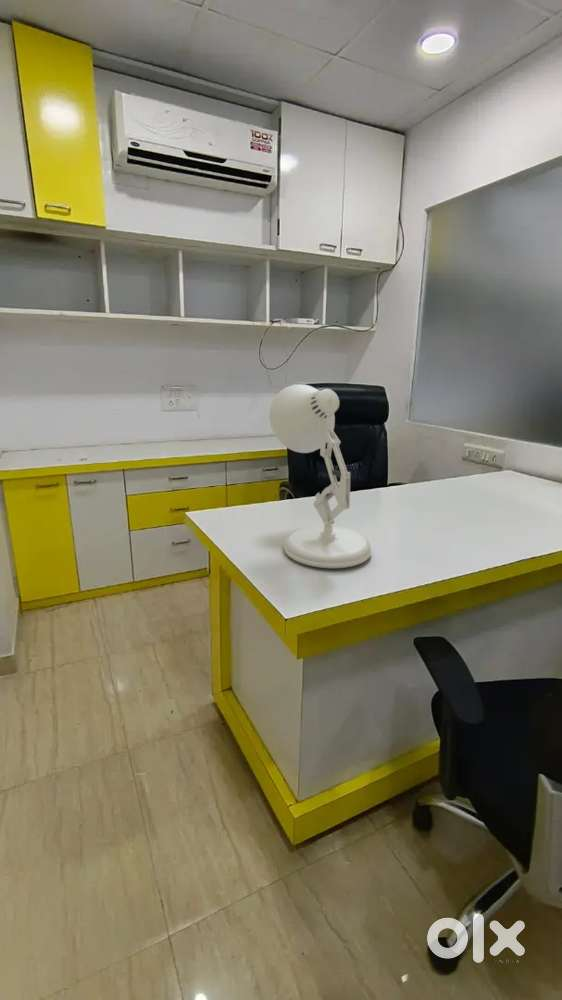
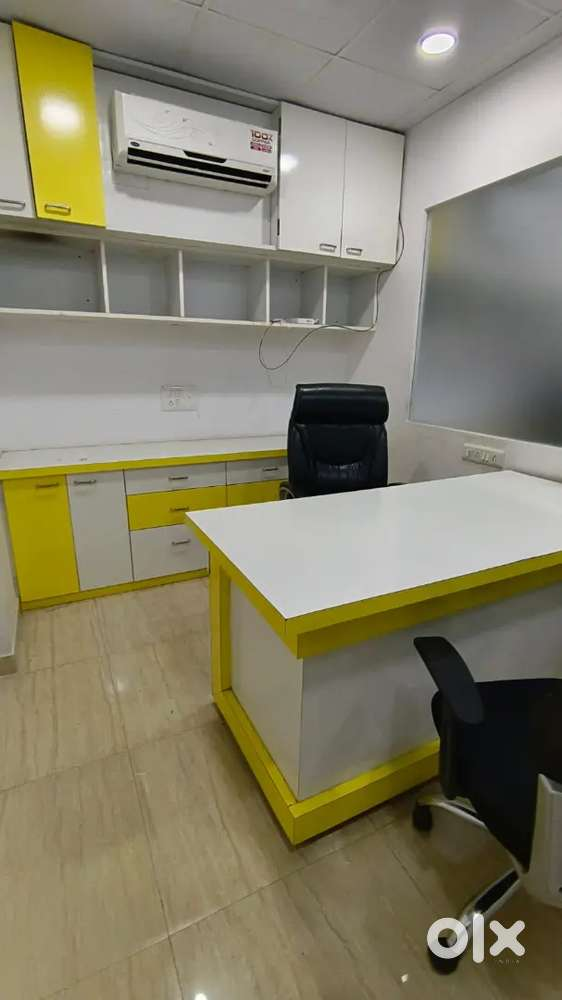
- desk lamp (327, 469)
